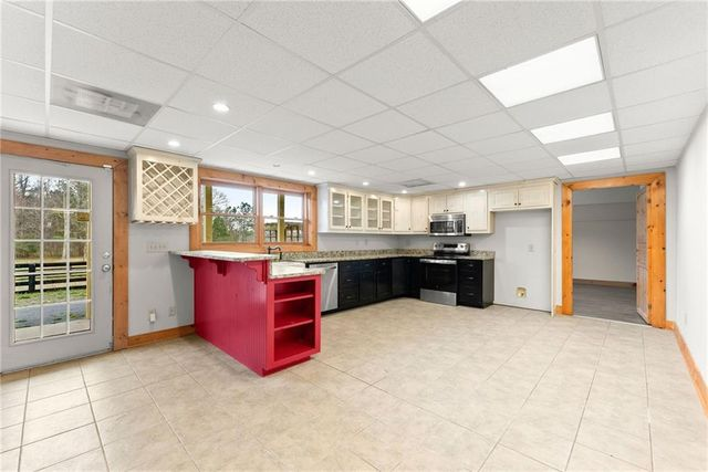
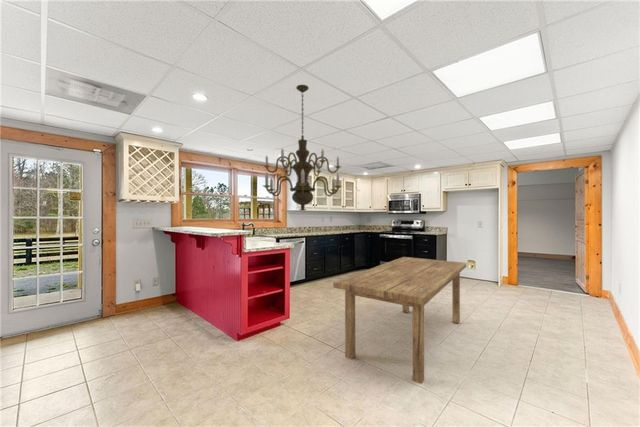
+ chandelier (302, 149)
+ dining table (410, 303)
